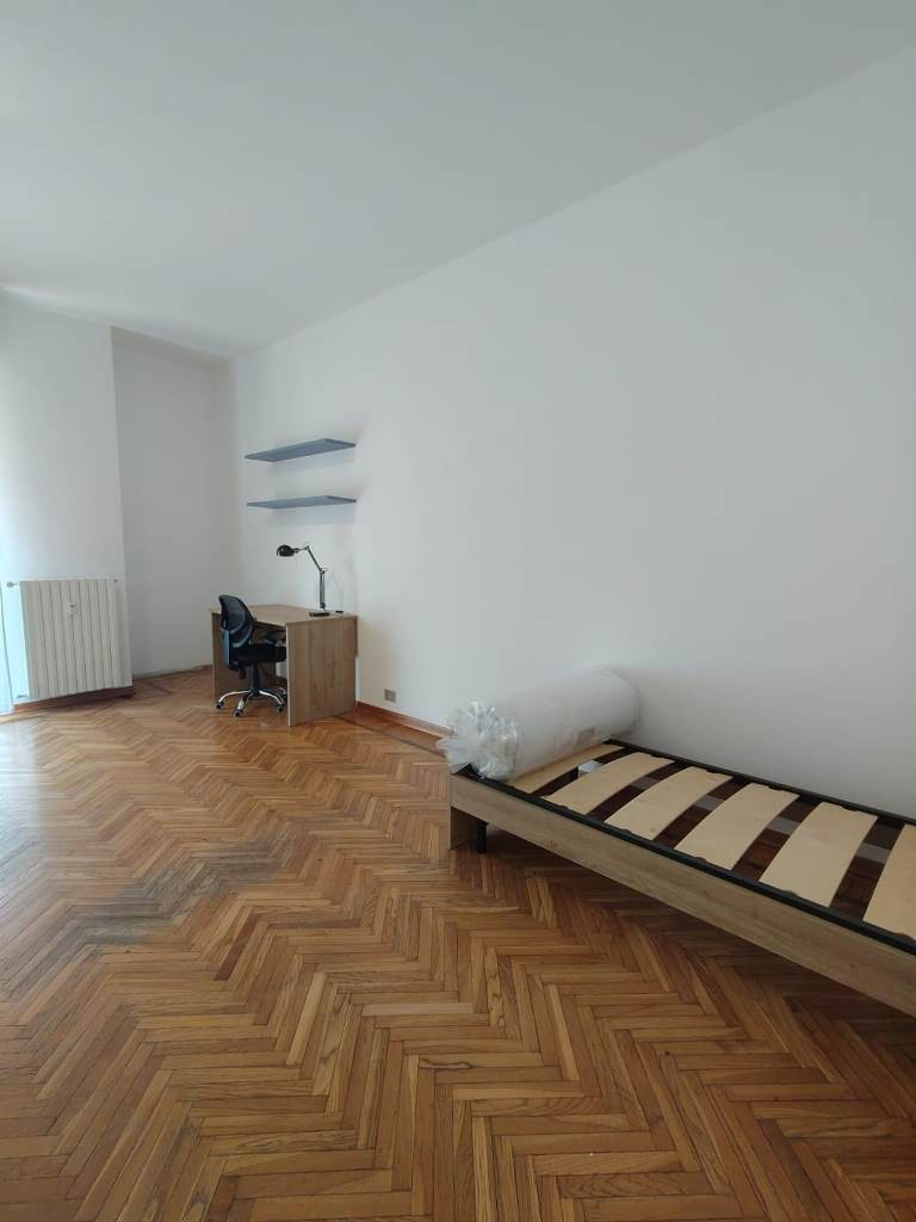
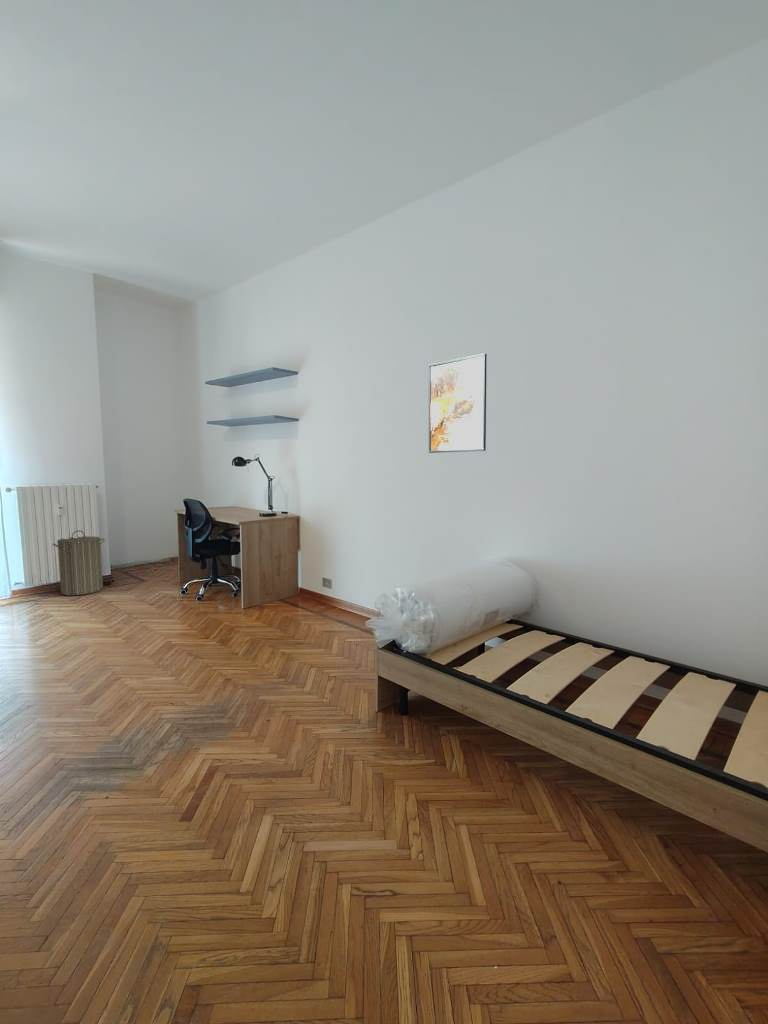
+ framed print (456, 405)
+ laundry hamper (80, 560)
